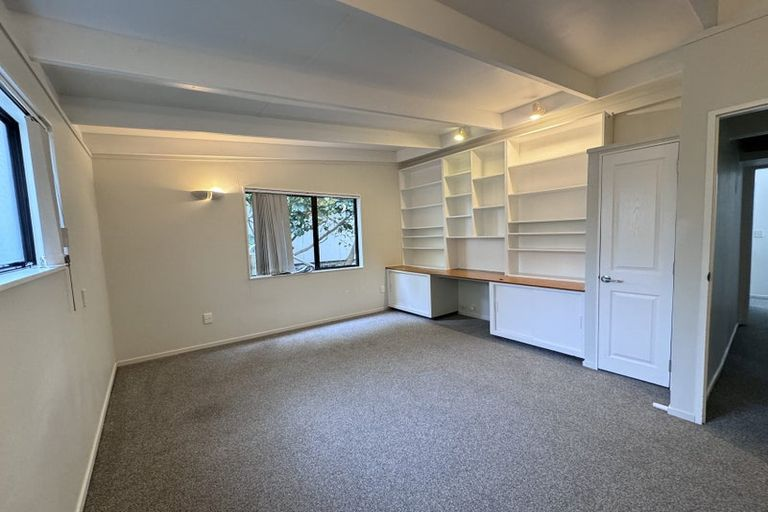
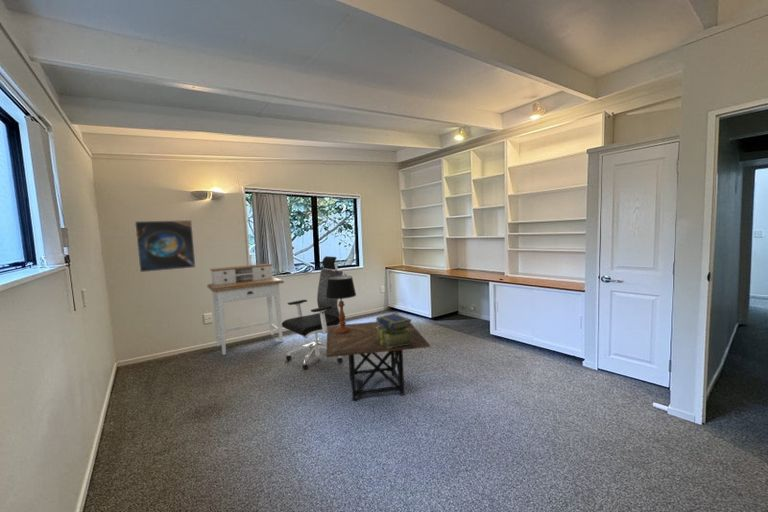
+ side table (372, 361)
+ office chair (316, 308)
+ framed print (166, 245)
+ stack of books (394, 329)
+ table lamp (341, 304)
+ desk (246, 299)
